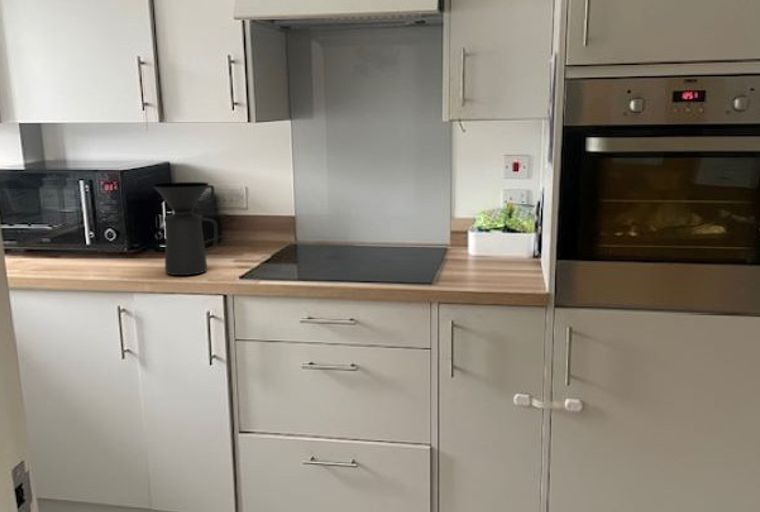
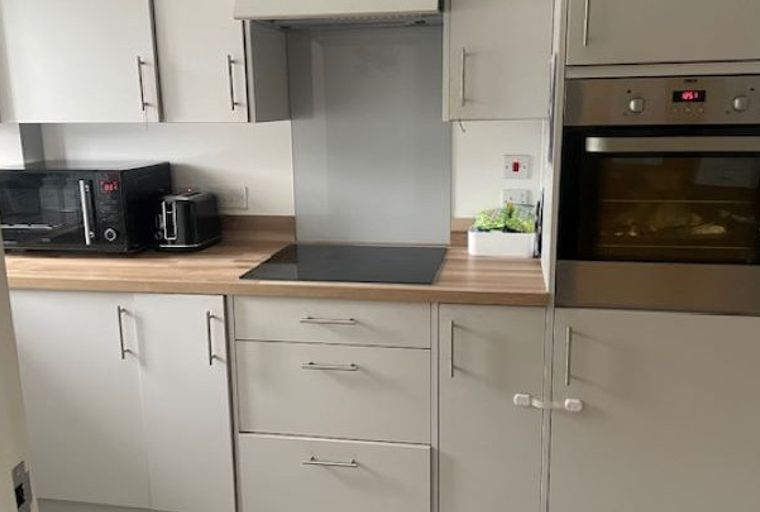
- coffee maker (184, 228)
